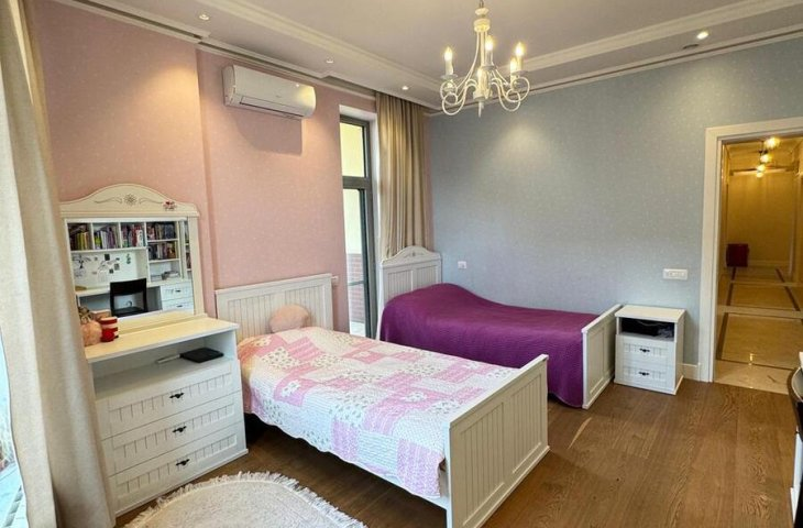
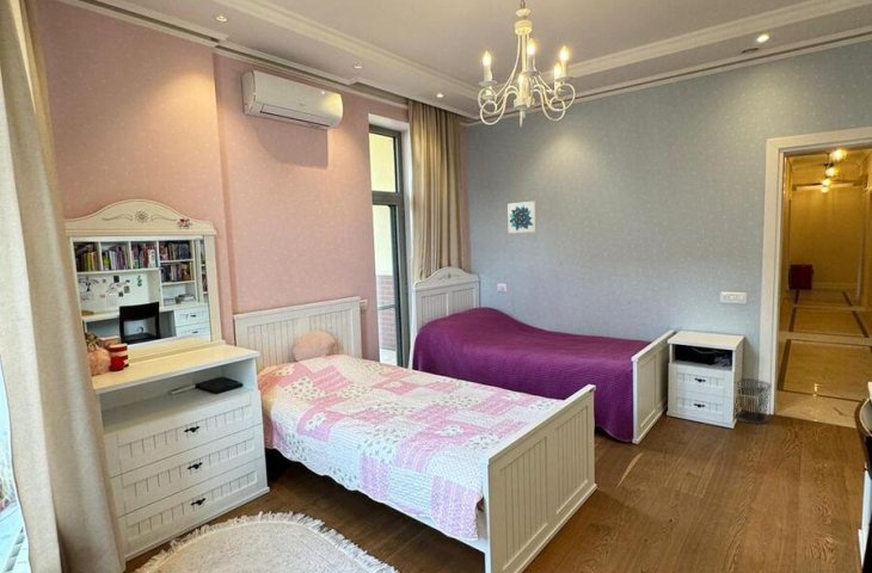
+ wall art (522, 217)
+ waste bin (750, 400)
